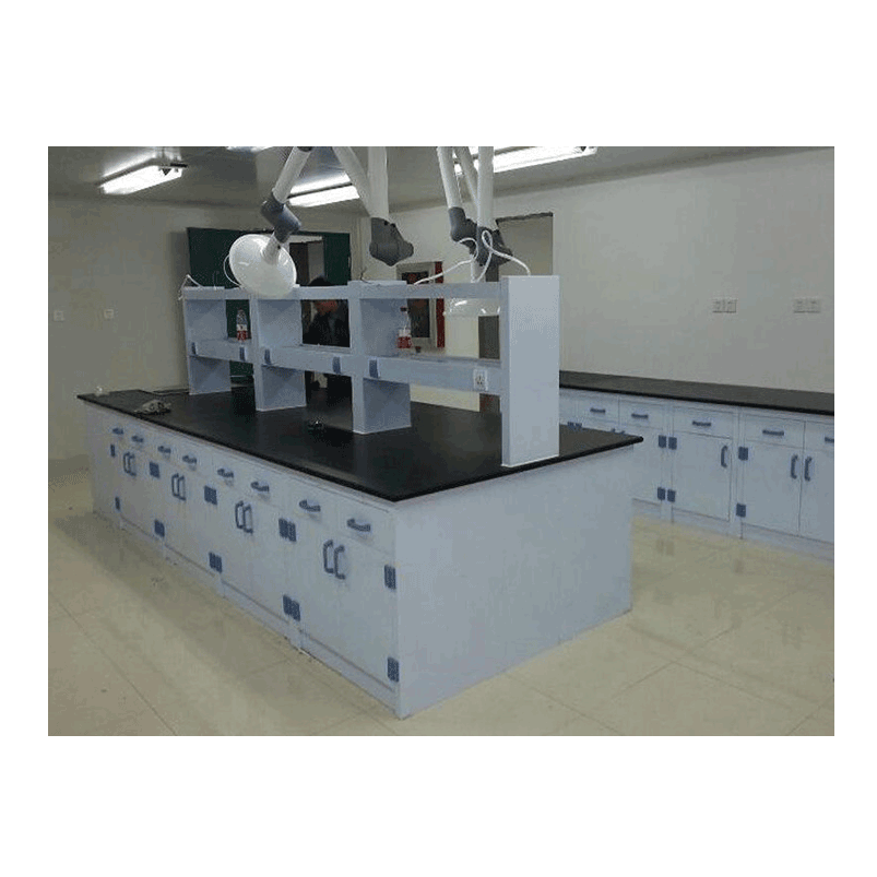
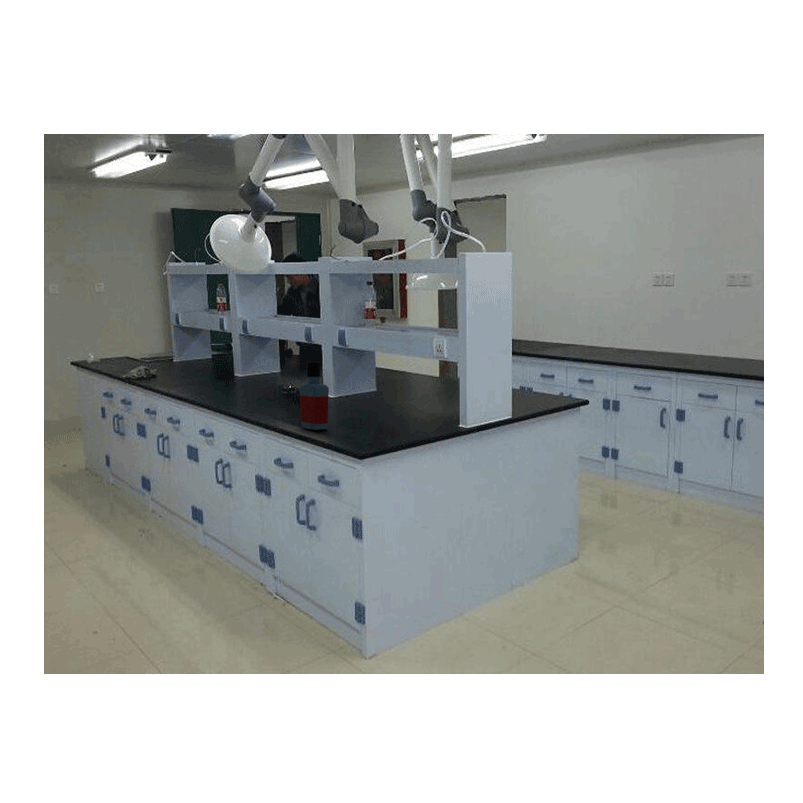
+ bottle (313, 395)
